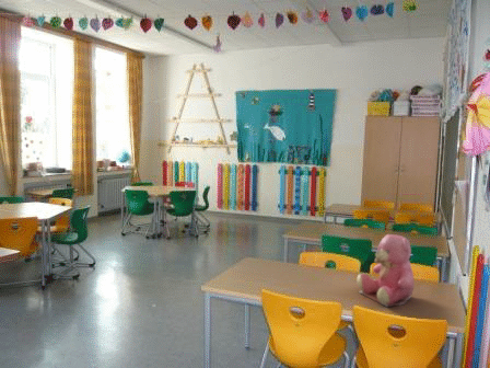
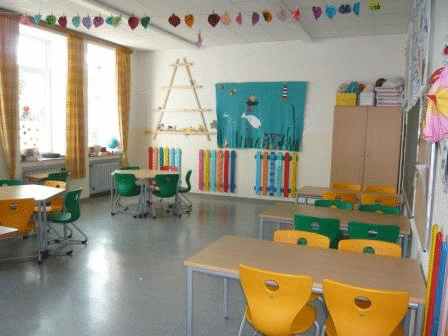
- teddy bear (384, 265)
